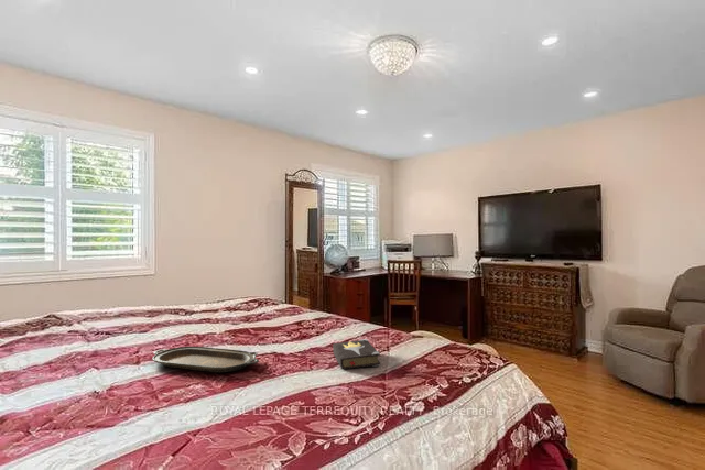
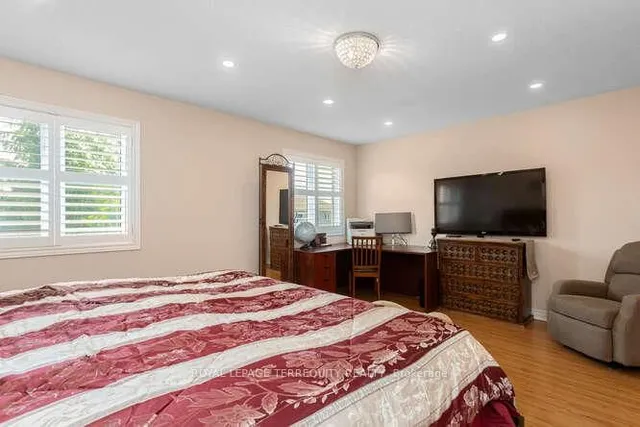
- serving tray (204, 359)
- hardback book (355, 352)
